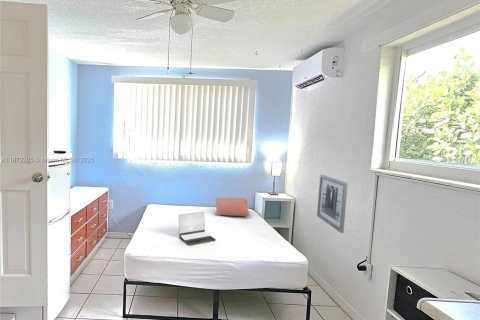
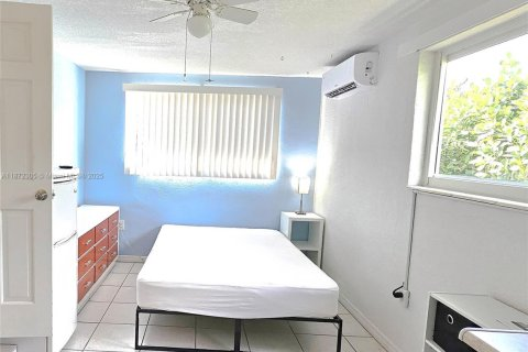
- pillow (231, 206)
- laptop (196, 227)
- wall art (330, 201)
